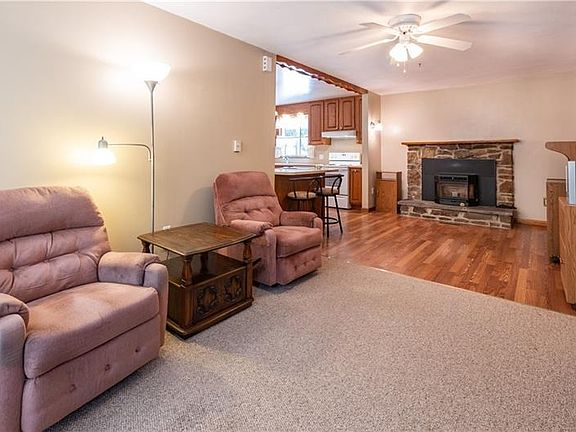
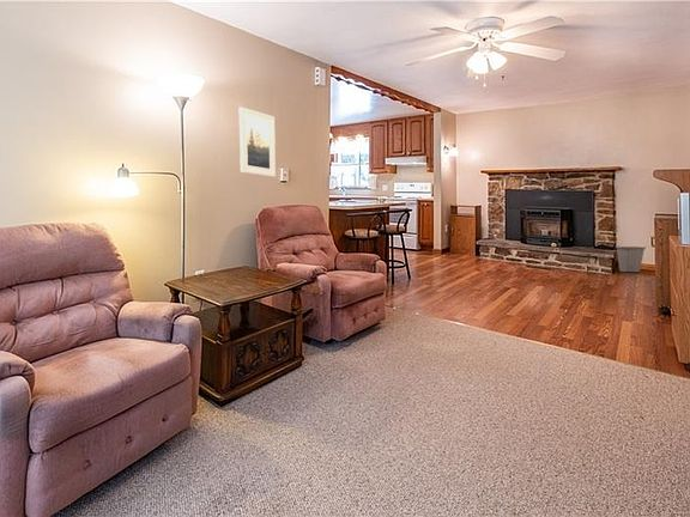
+ bucket (629, 258)
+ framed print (258, 142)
